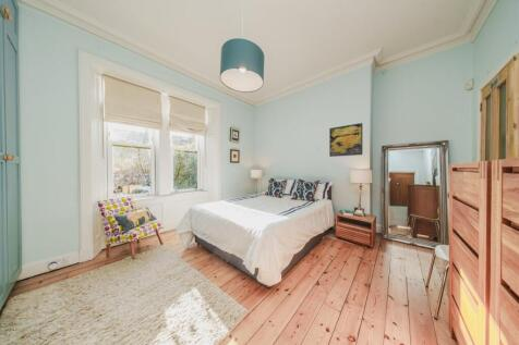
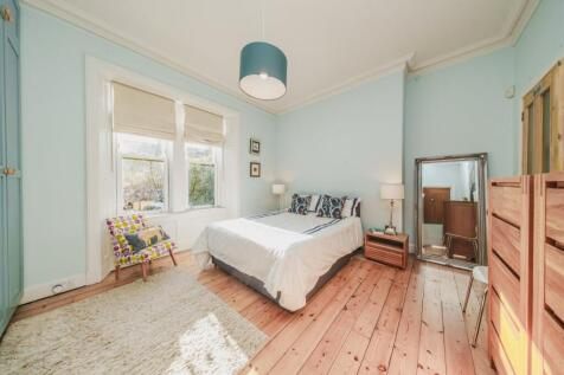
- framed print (345, 140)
